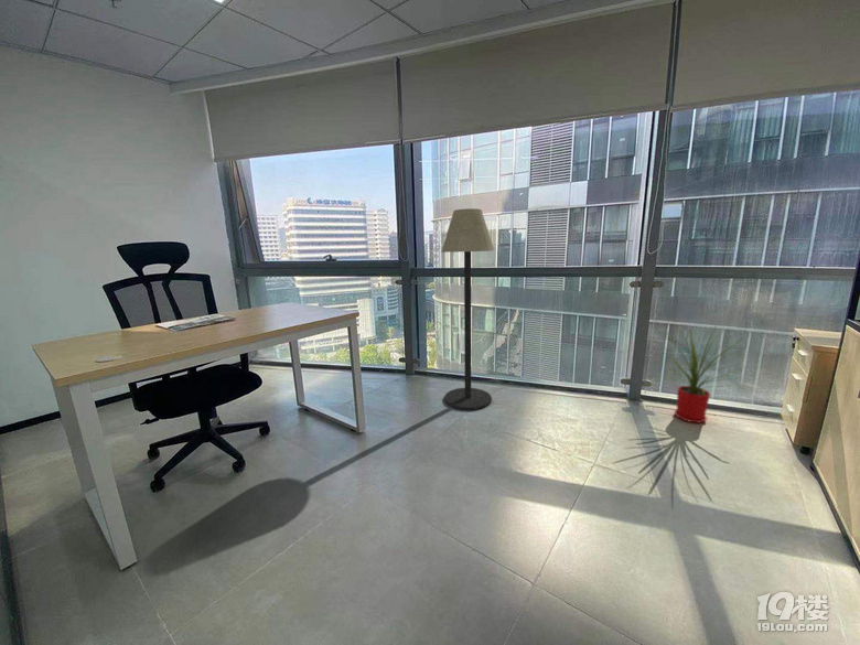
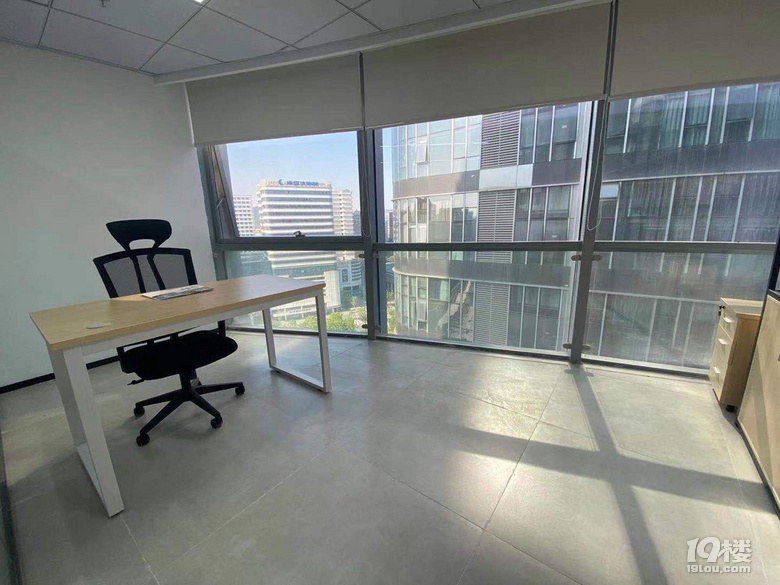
- floor lamp (467, 310)
- house plant (696, 373)
